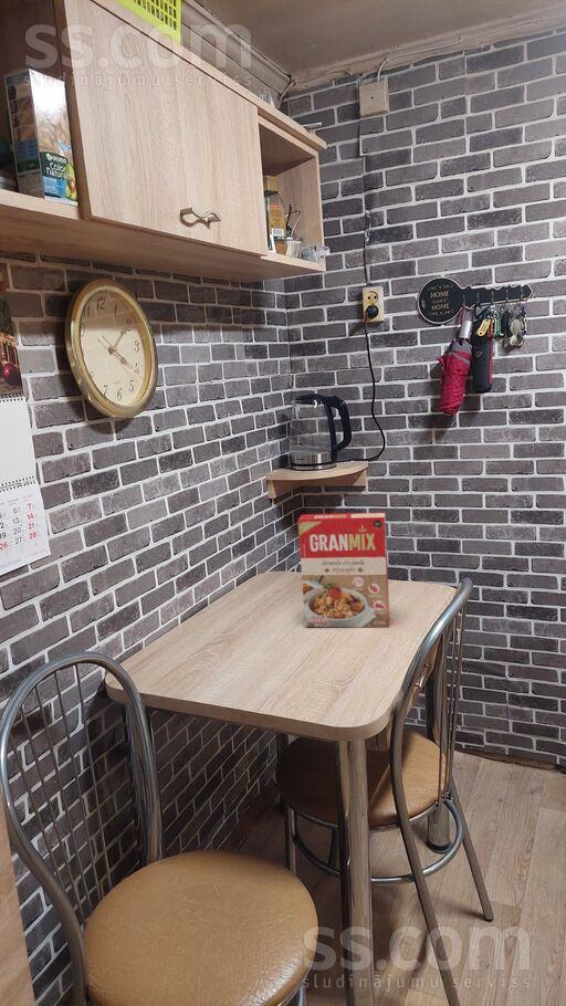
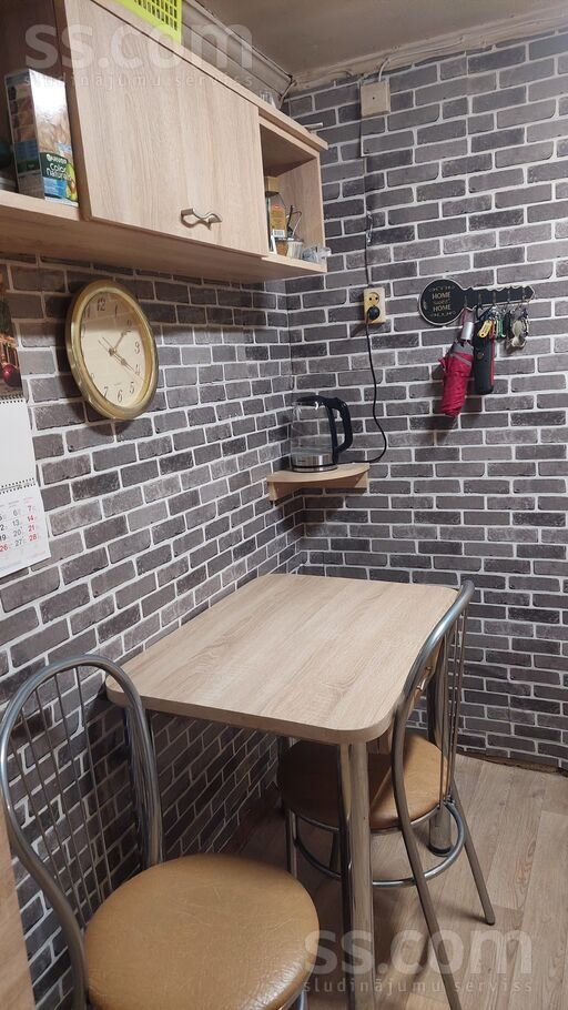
- cereal box (344, 569)
